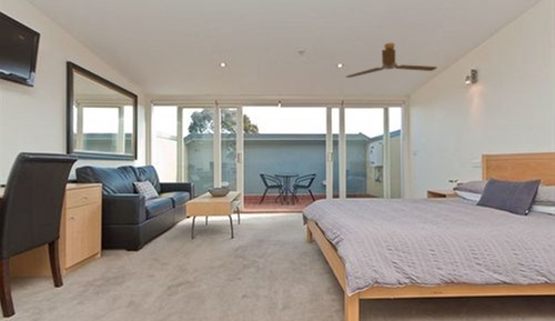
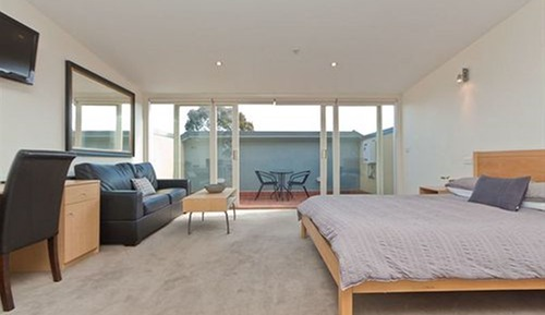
- ceiling fan (389, 52)
